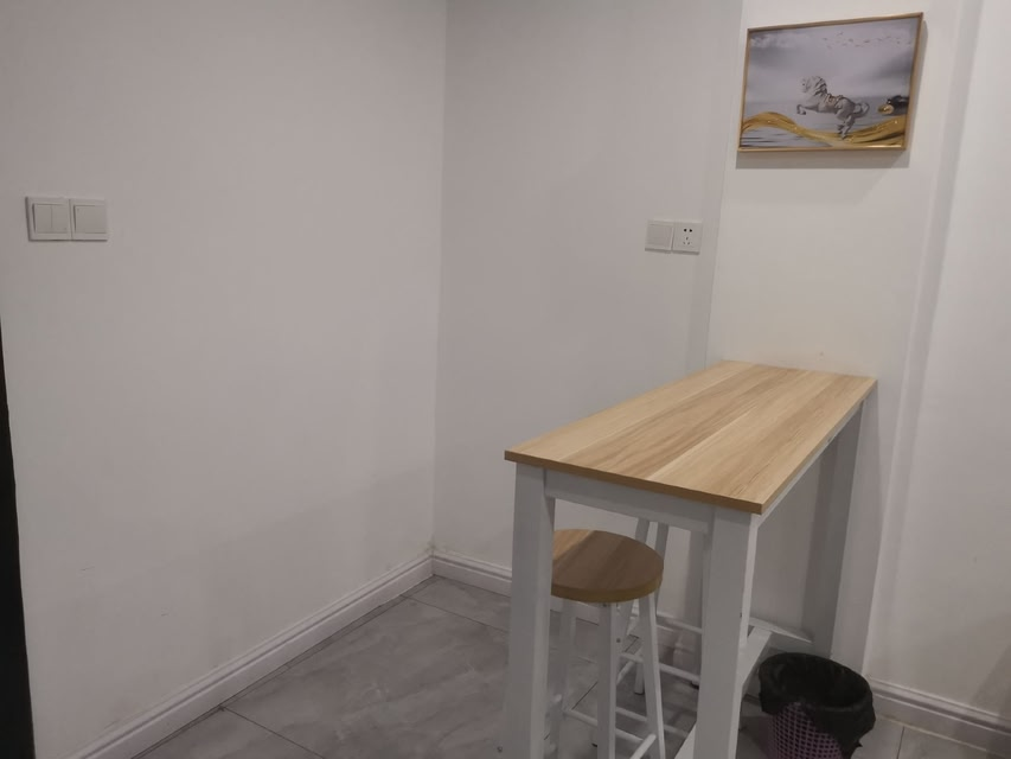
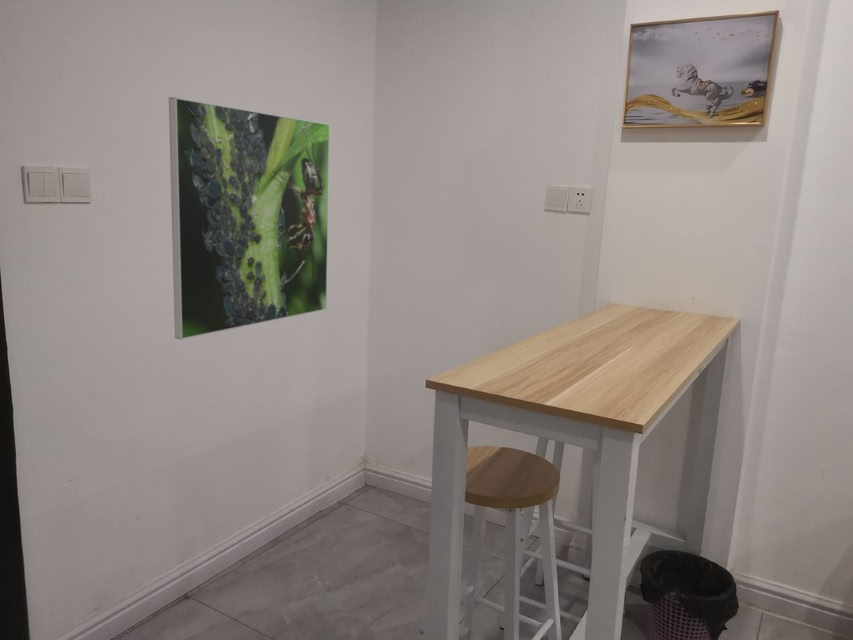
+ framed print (260, 220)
